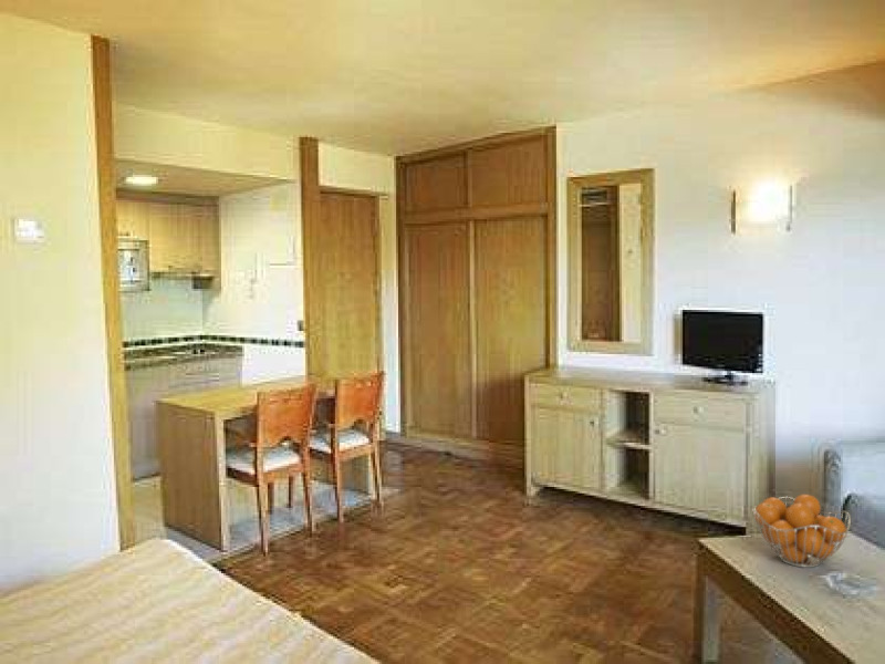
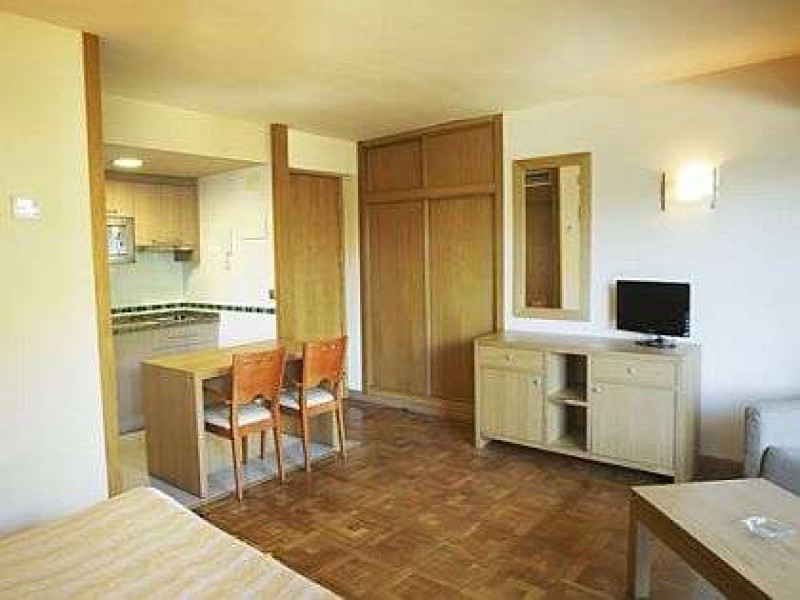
- fruit basket (799, 529)
